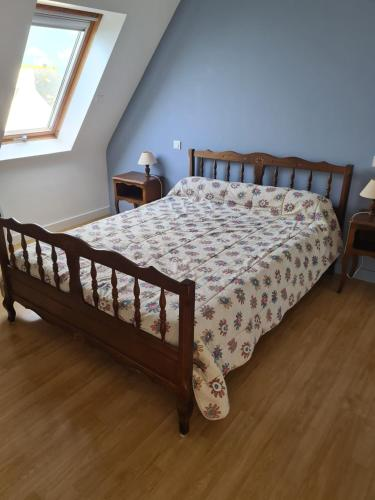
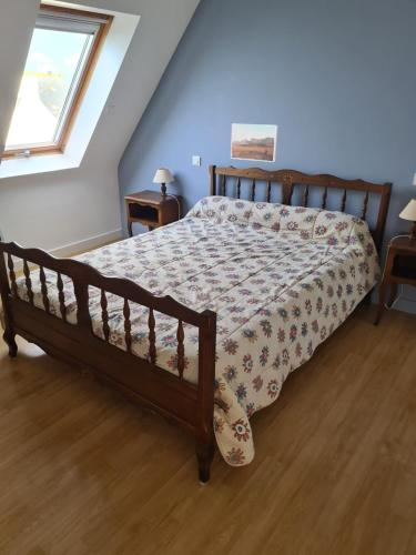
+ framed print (253, 142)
